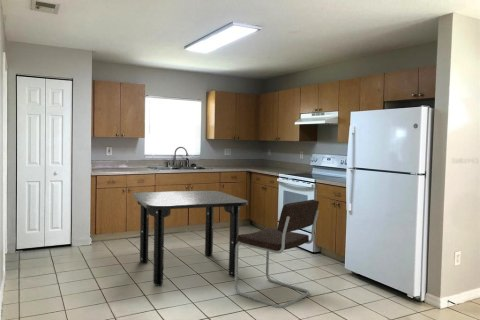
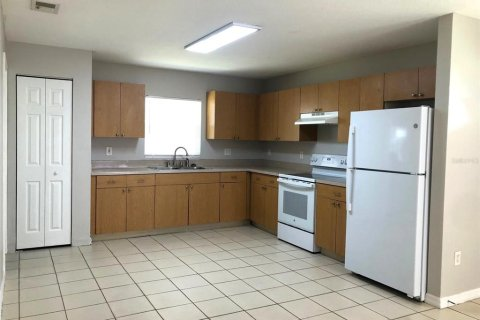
- chair (276, 246)
- dining table (205, 232)
